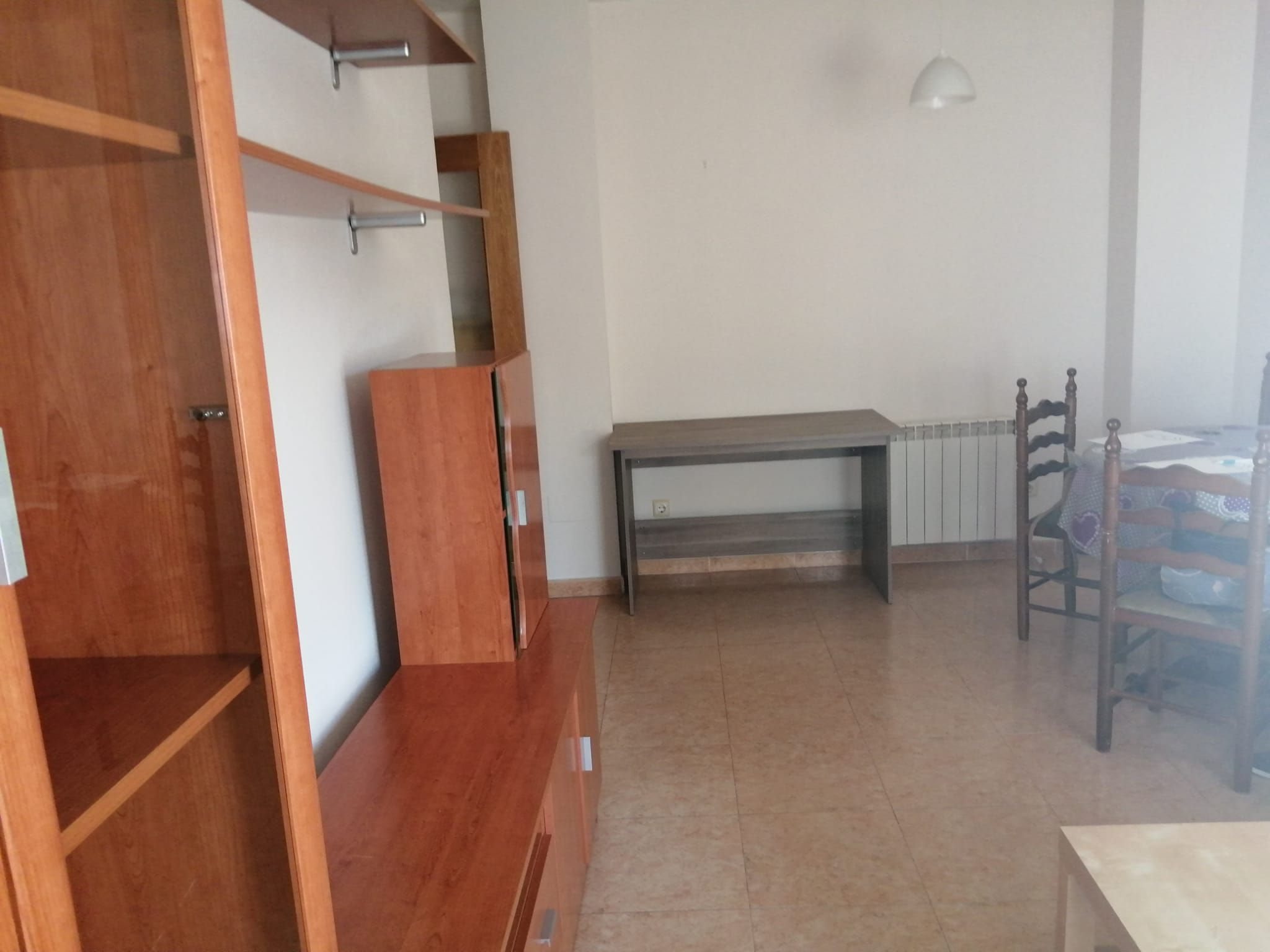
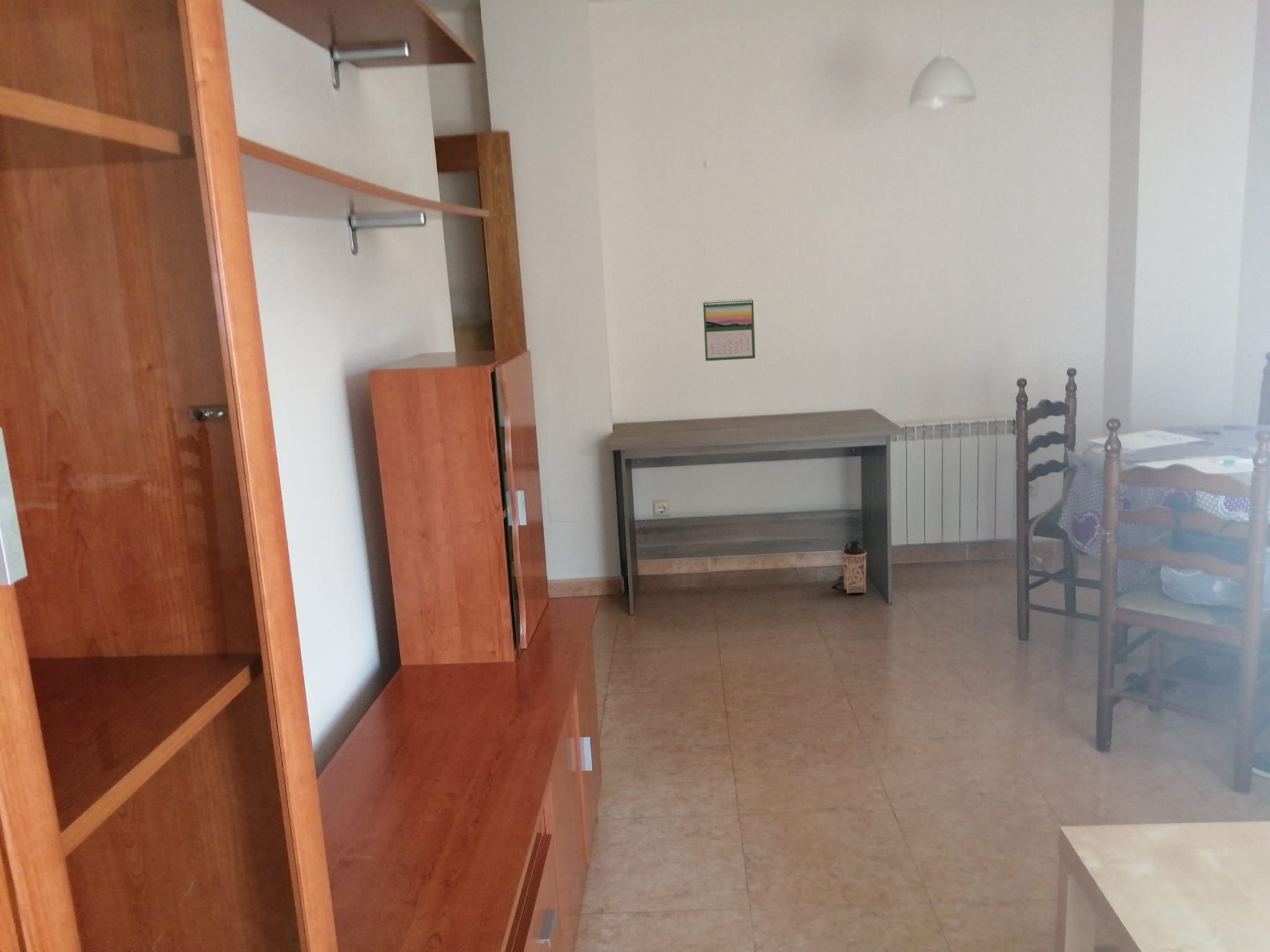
+ calendar (729, 329)
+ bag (848, 552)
